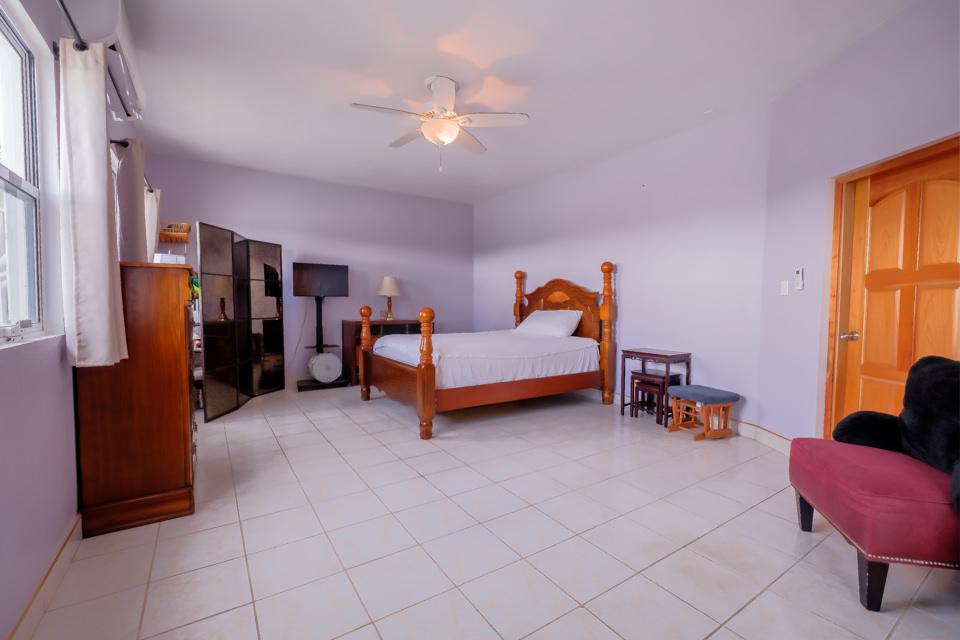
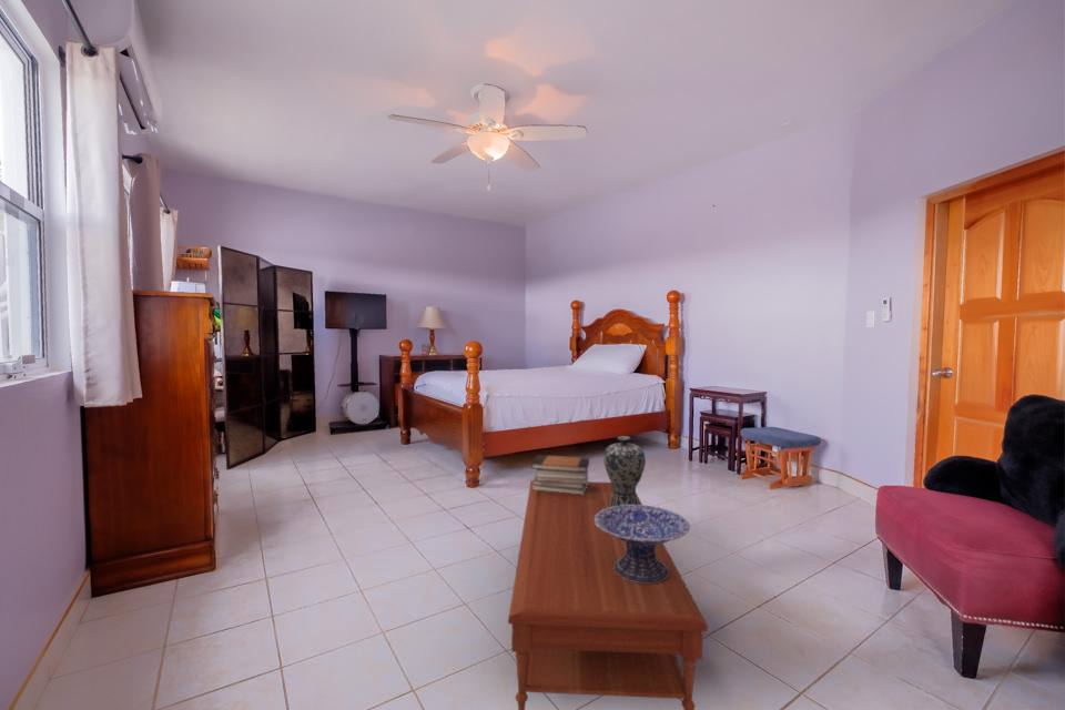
+ coffee table (588, 567)
+ book stack (561, 473)
+ vase (623, 471)
+ decorative bowl (640, 544)
